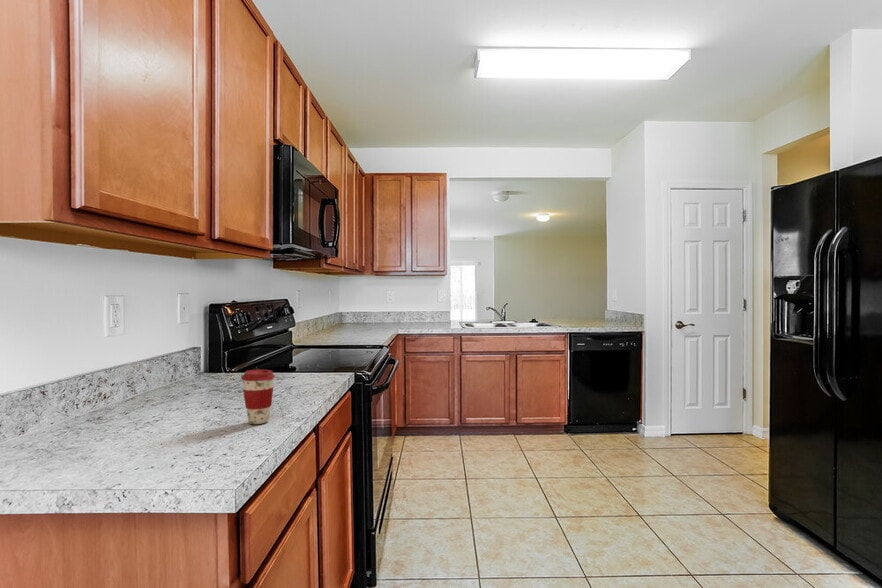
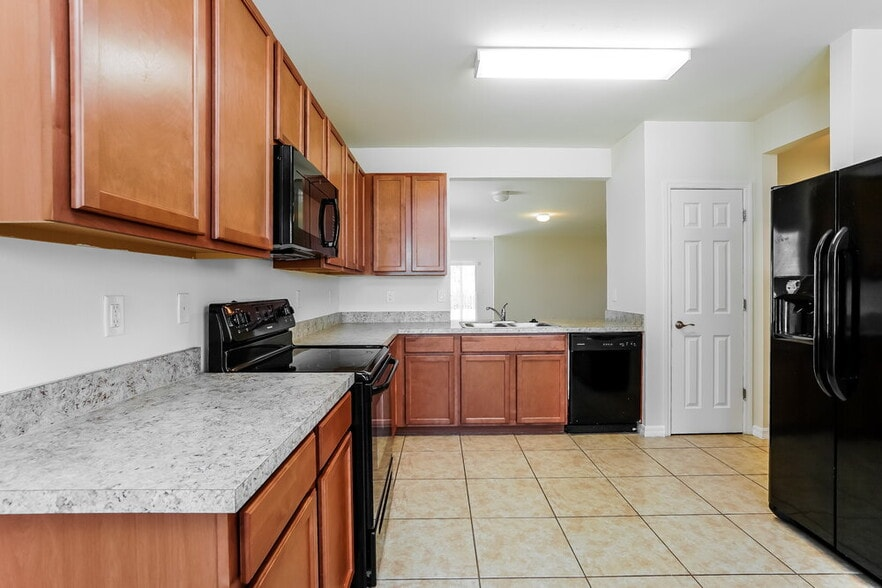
- coffee cup (258, 396)
